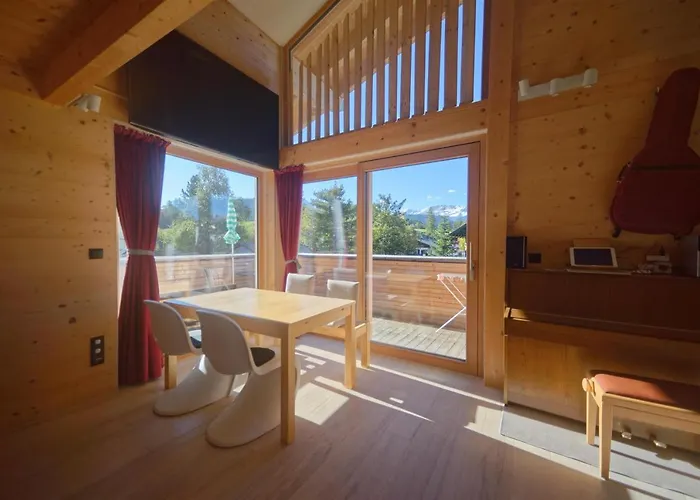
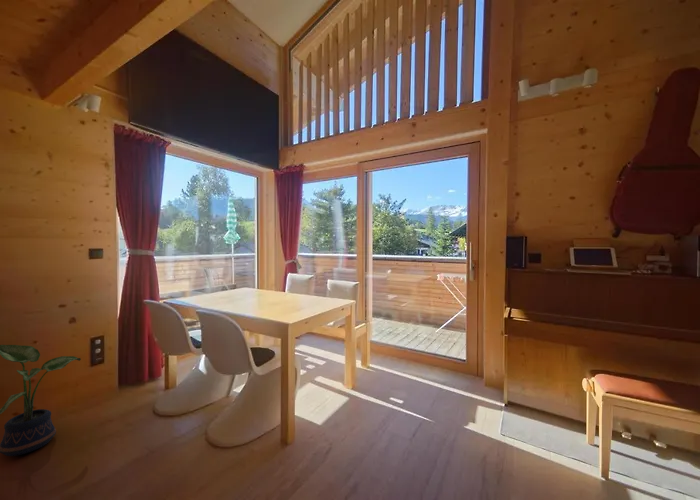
+ potted plant (35, 391)
